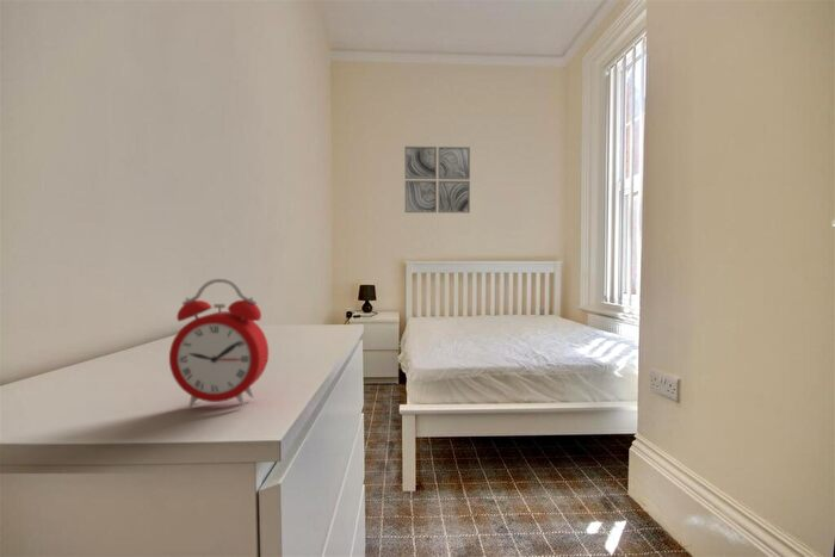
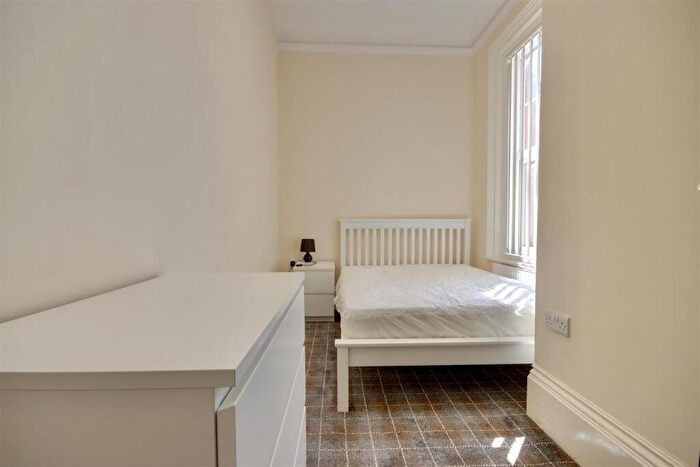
- wall art (435, 180)
- alarm clock (221, 341)
